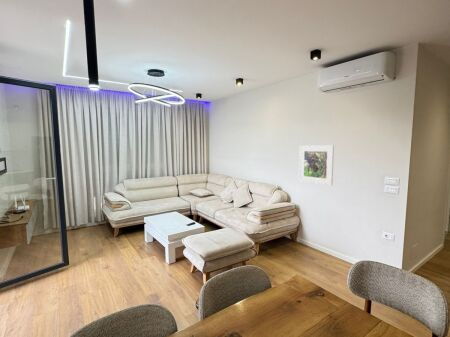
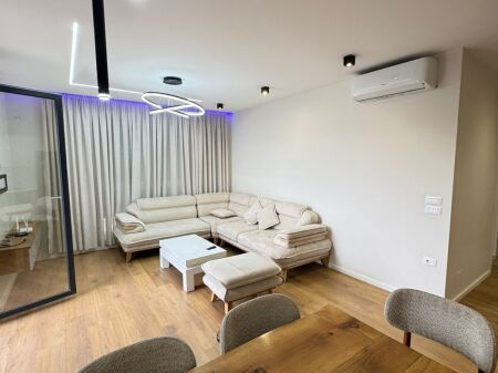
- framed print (315, 164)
